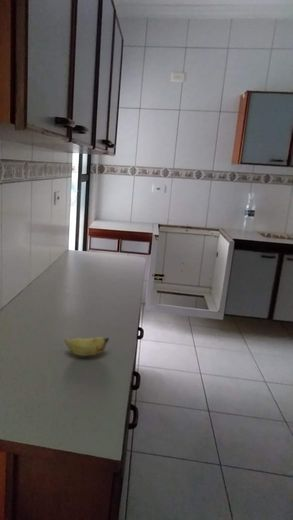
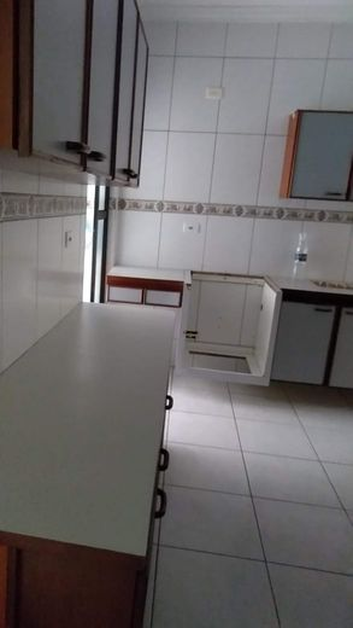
- banana (86, 346)
